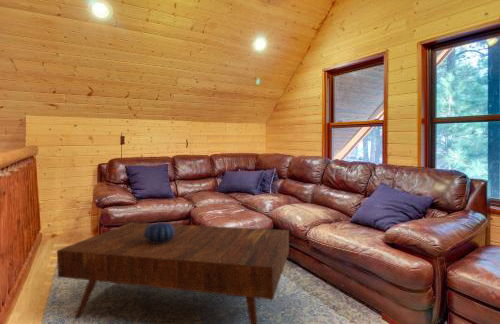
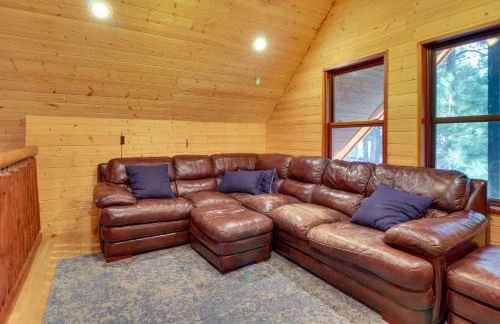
- decorative bowl (159, 231)
- coffee table (185, 269)
